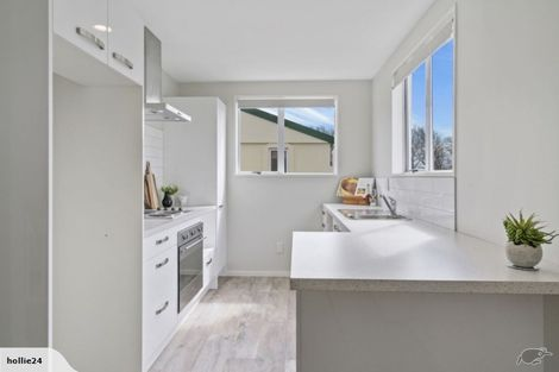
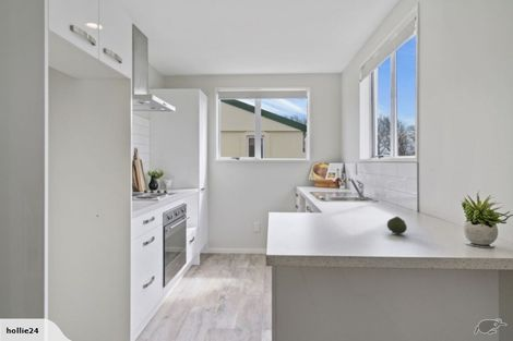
+ fruit (396, 224)
